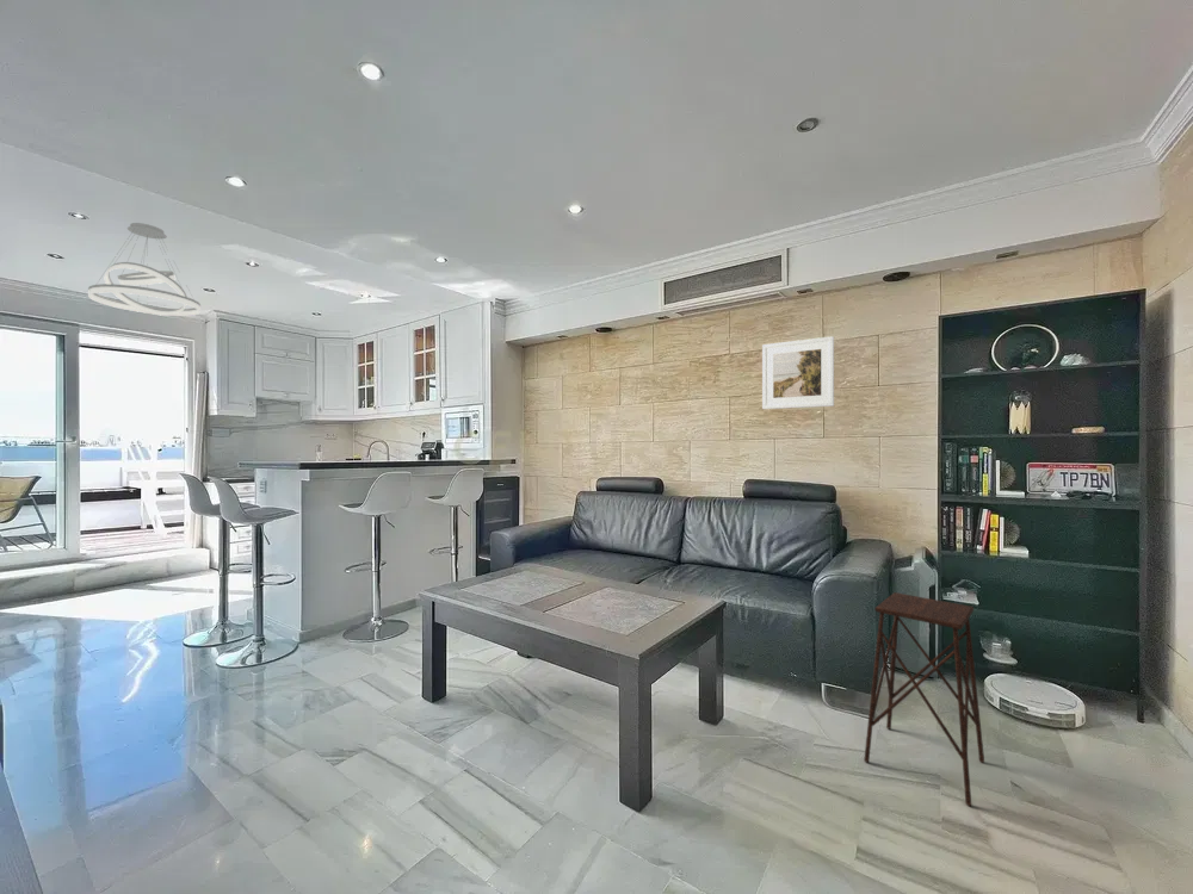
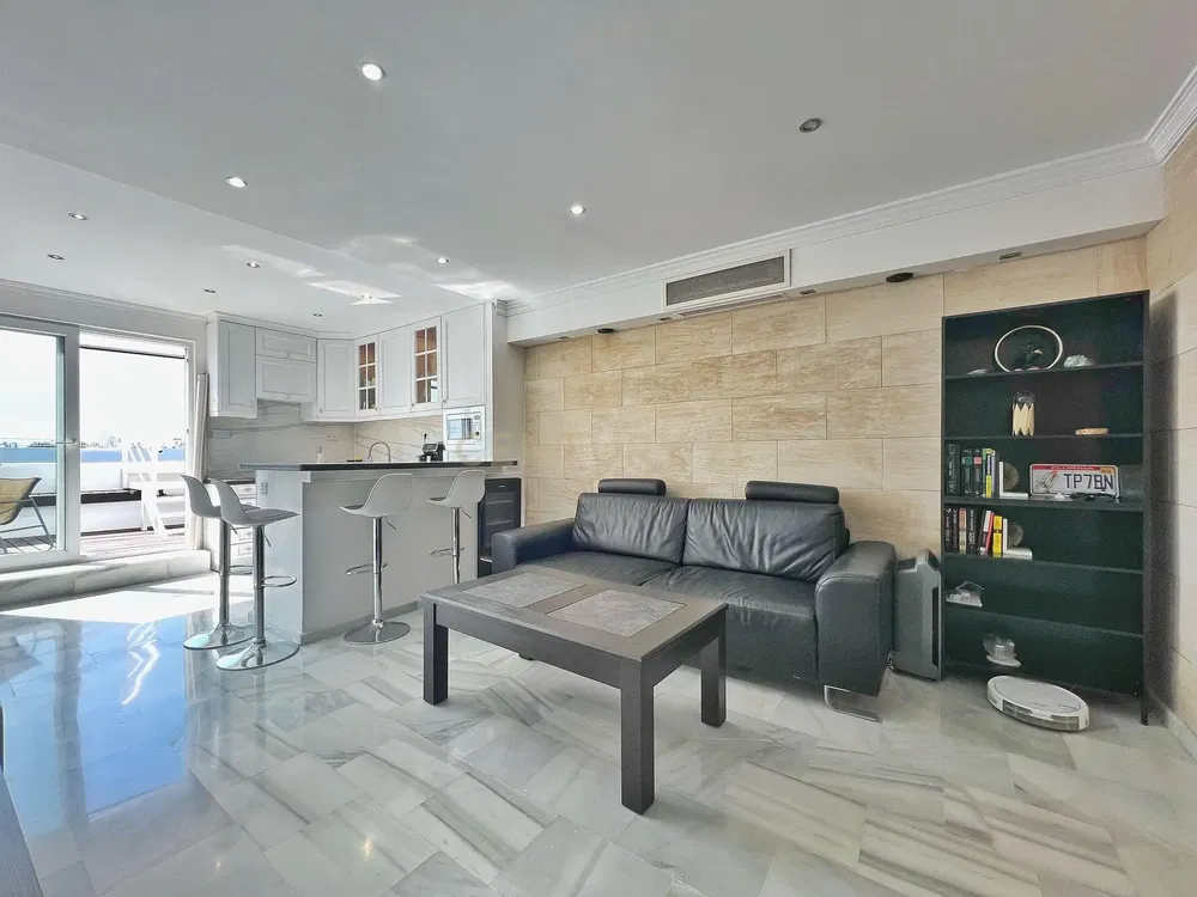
- pendant light (147, 268)
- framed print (796, 373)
- side table (921, 682)
